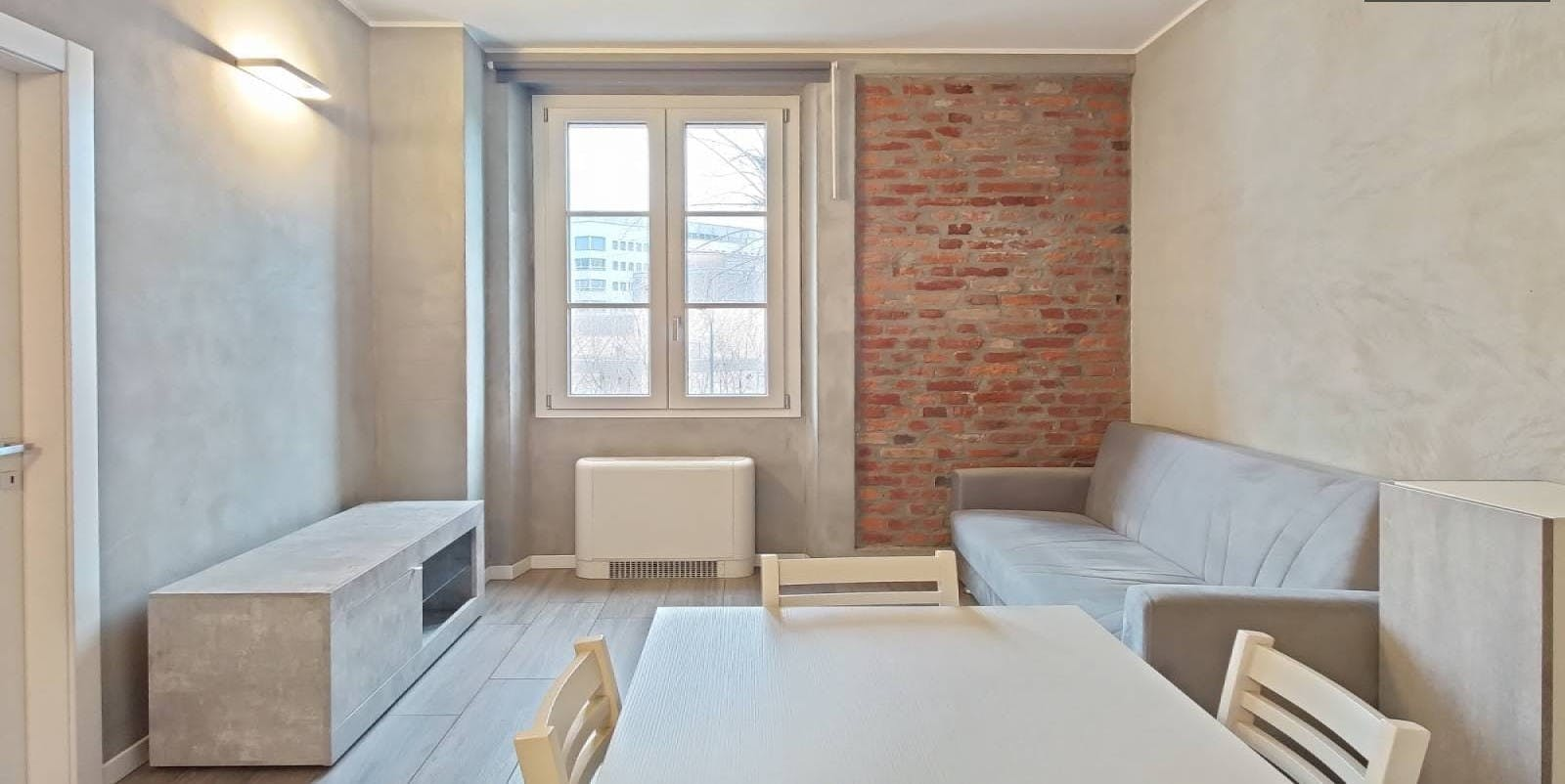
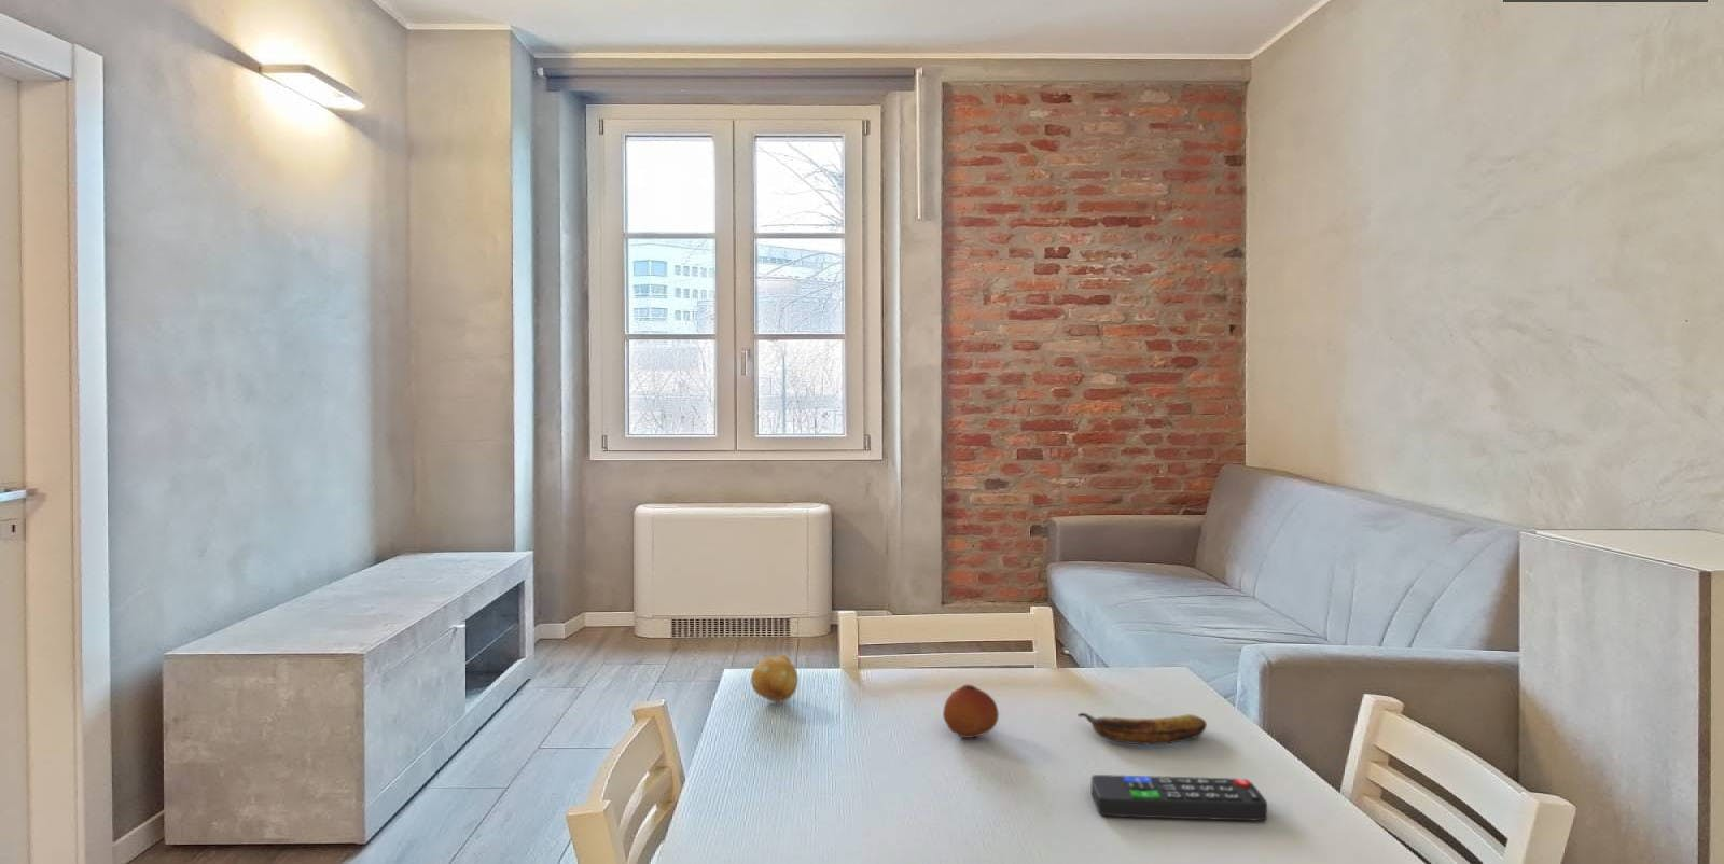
+ remote control (1175, 795)
+ fruit (971, 710)
+ banana (1148, 724)
+ fruit (774, 680)
